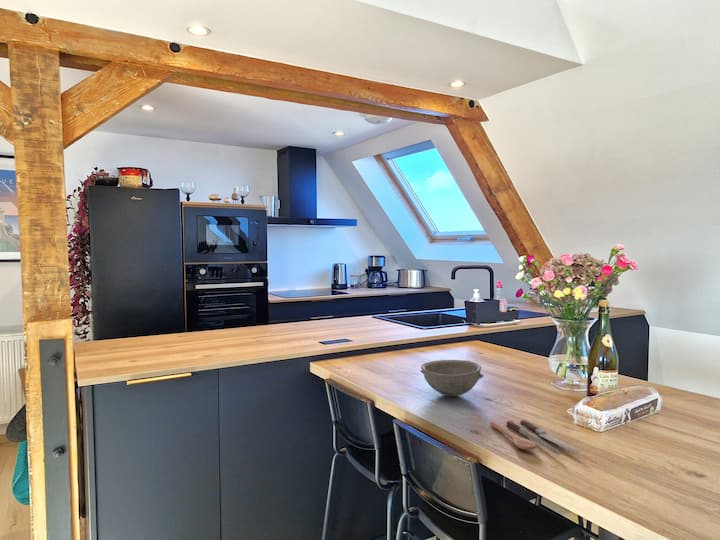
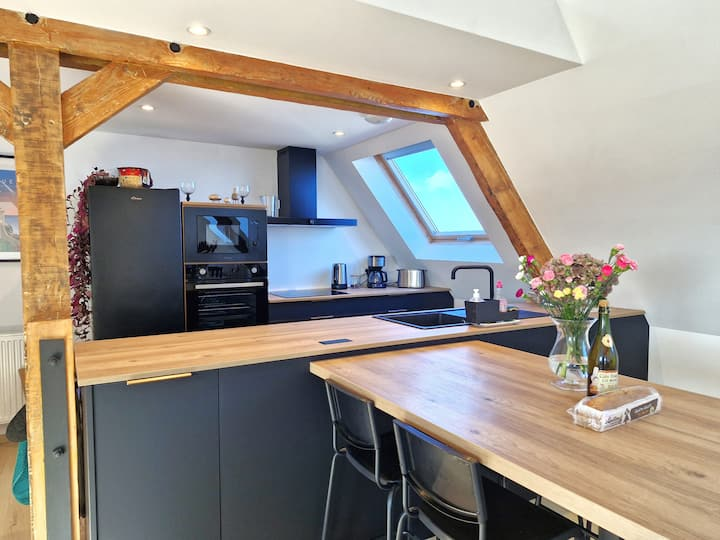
- spoon (530, 437)
- bowl (451, 380)
